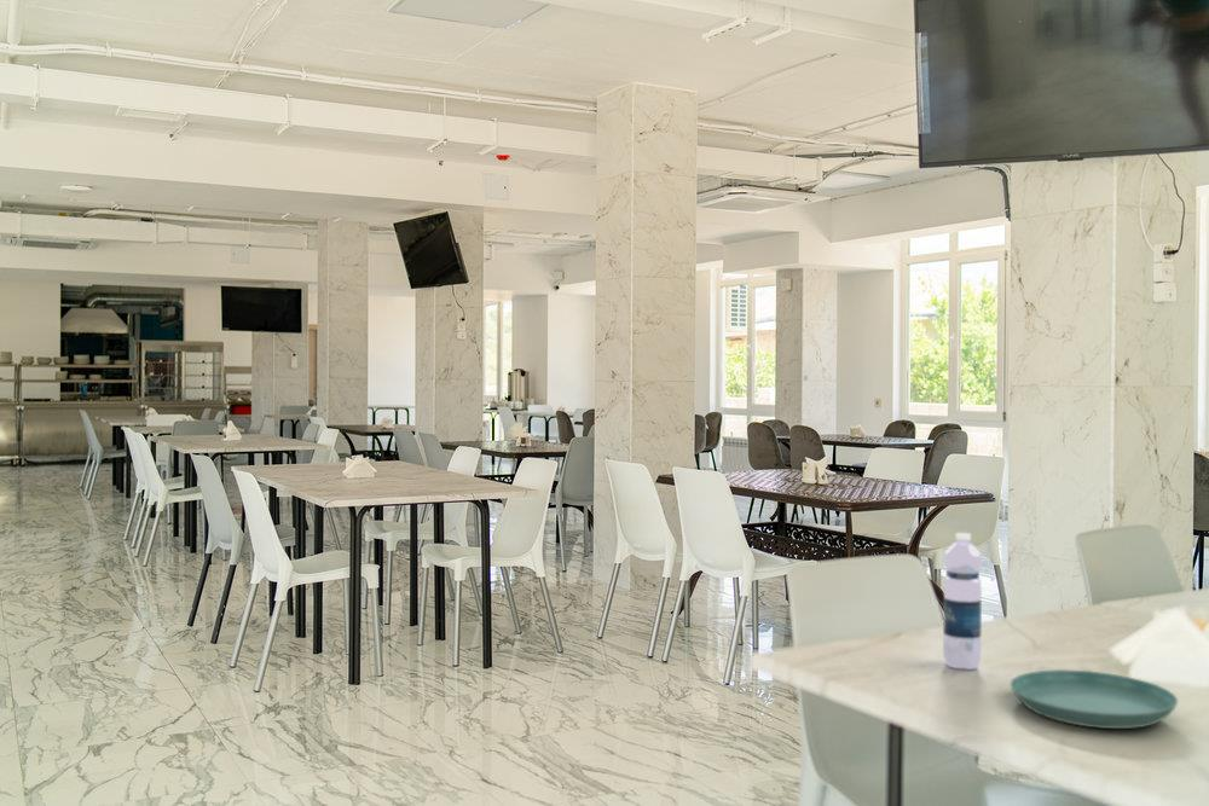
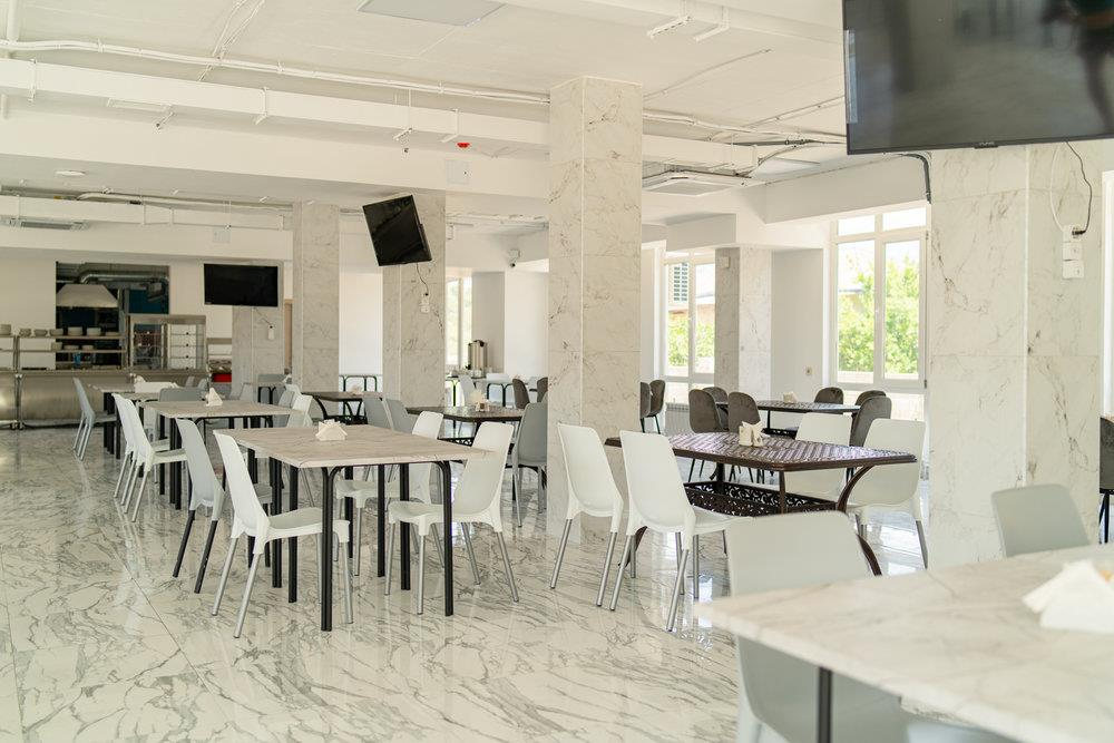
- water bottle (962, 599)
- saucer (1091, 700)
